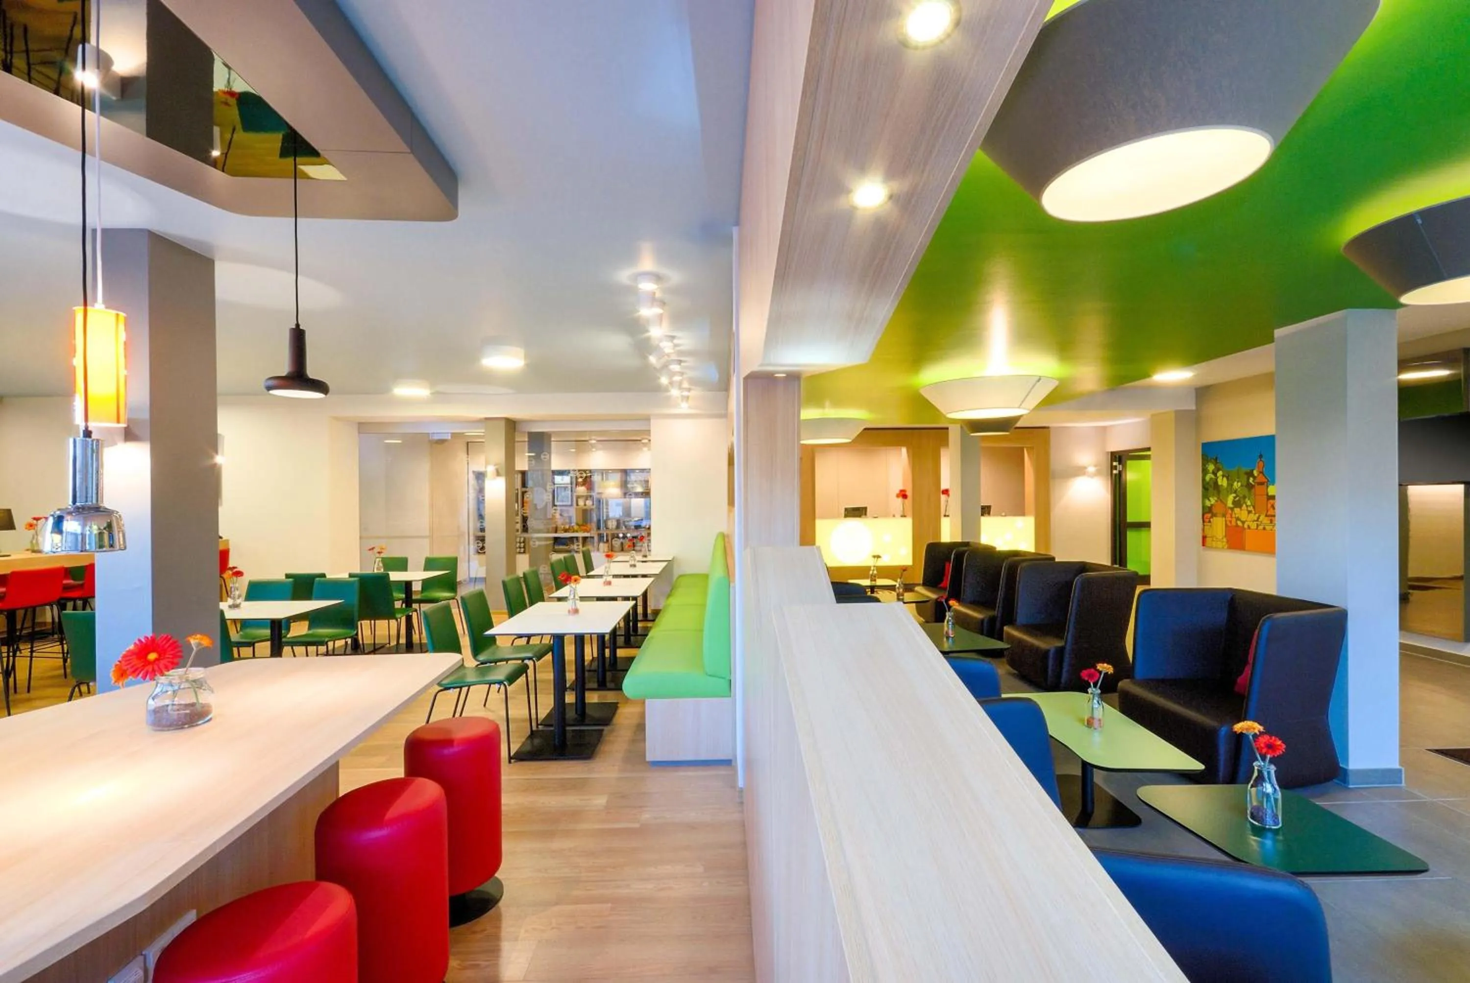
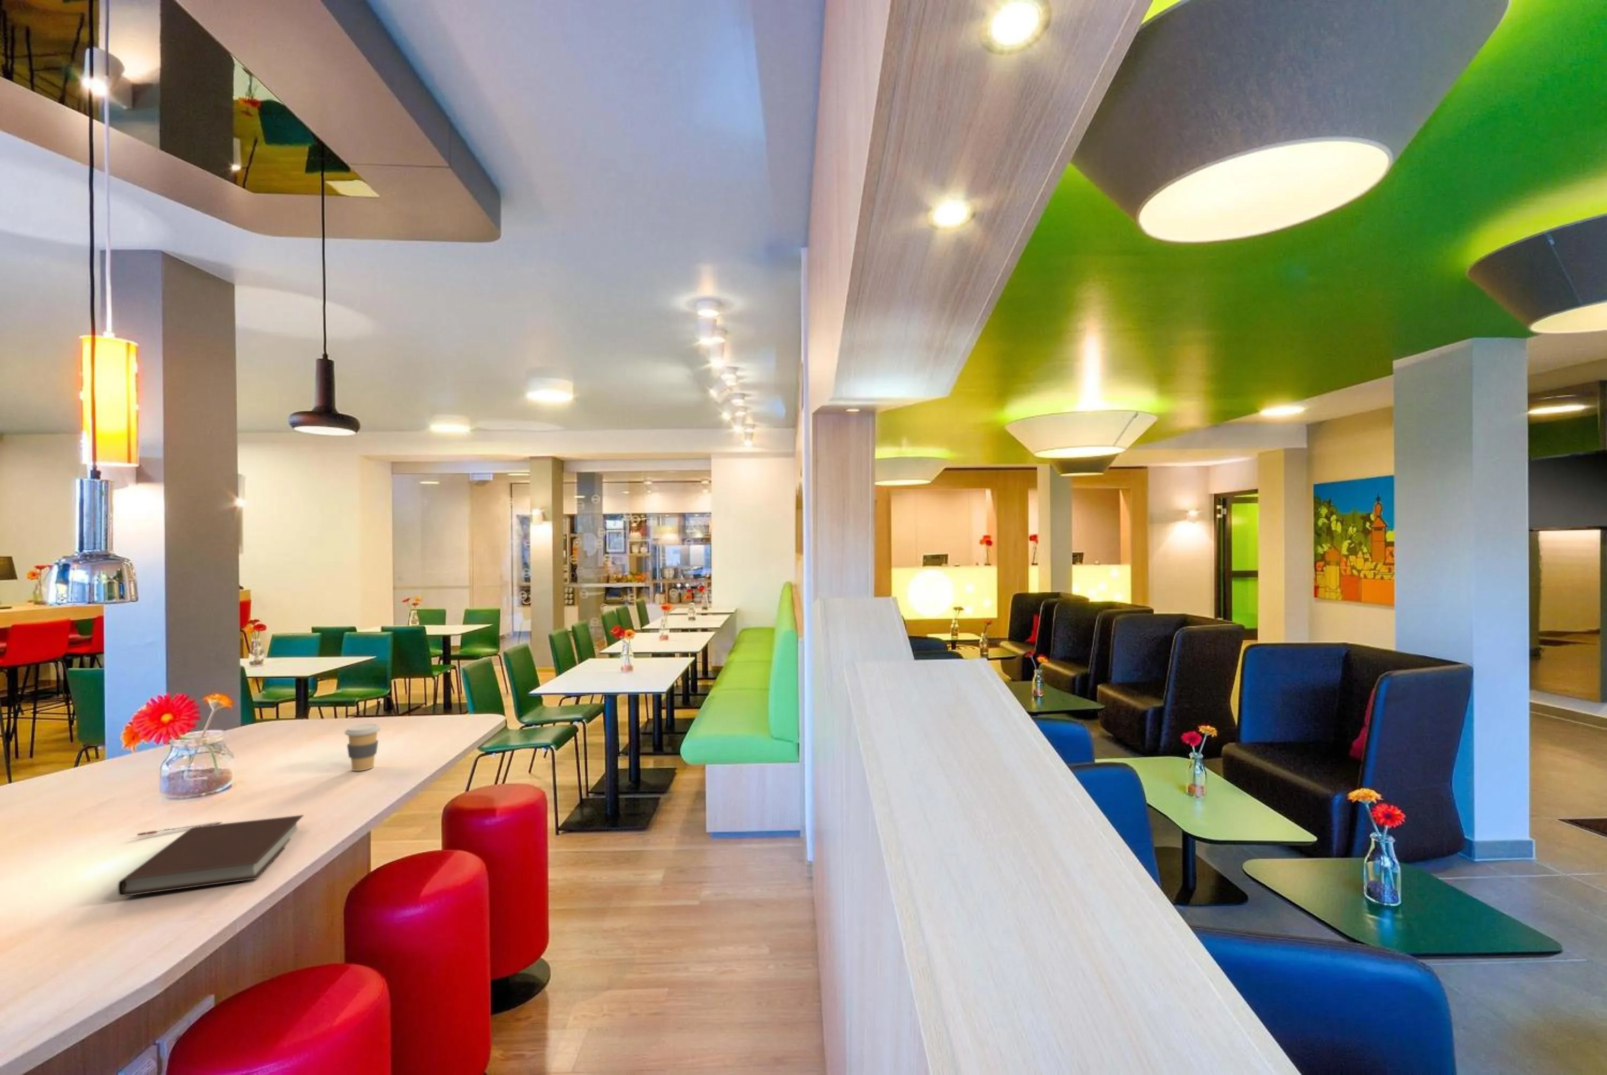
+ pen (180, 828)
+ coffee cup (362, 747)
+ notebook (221, 851)
